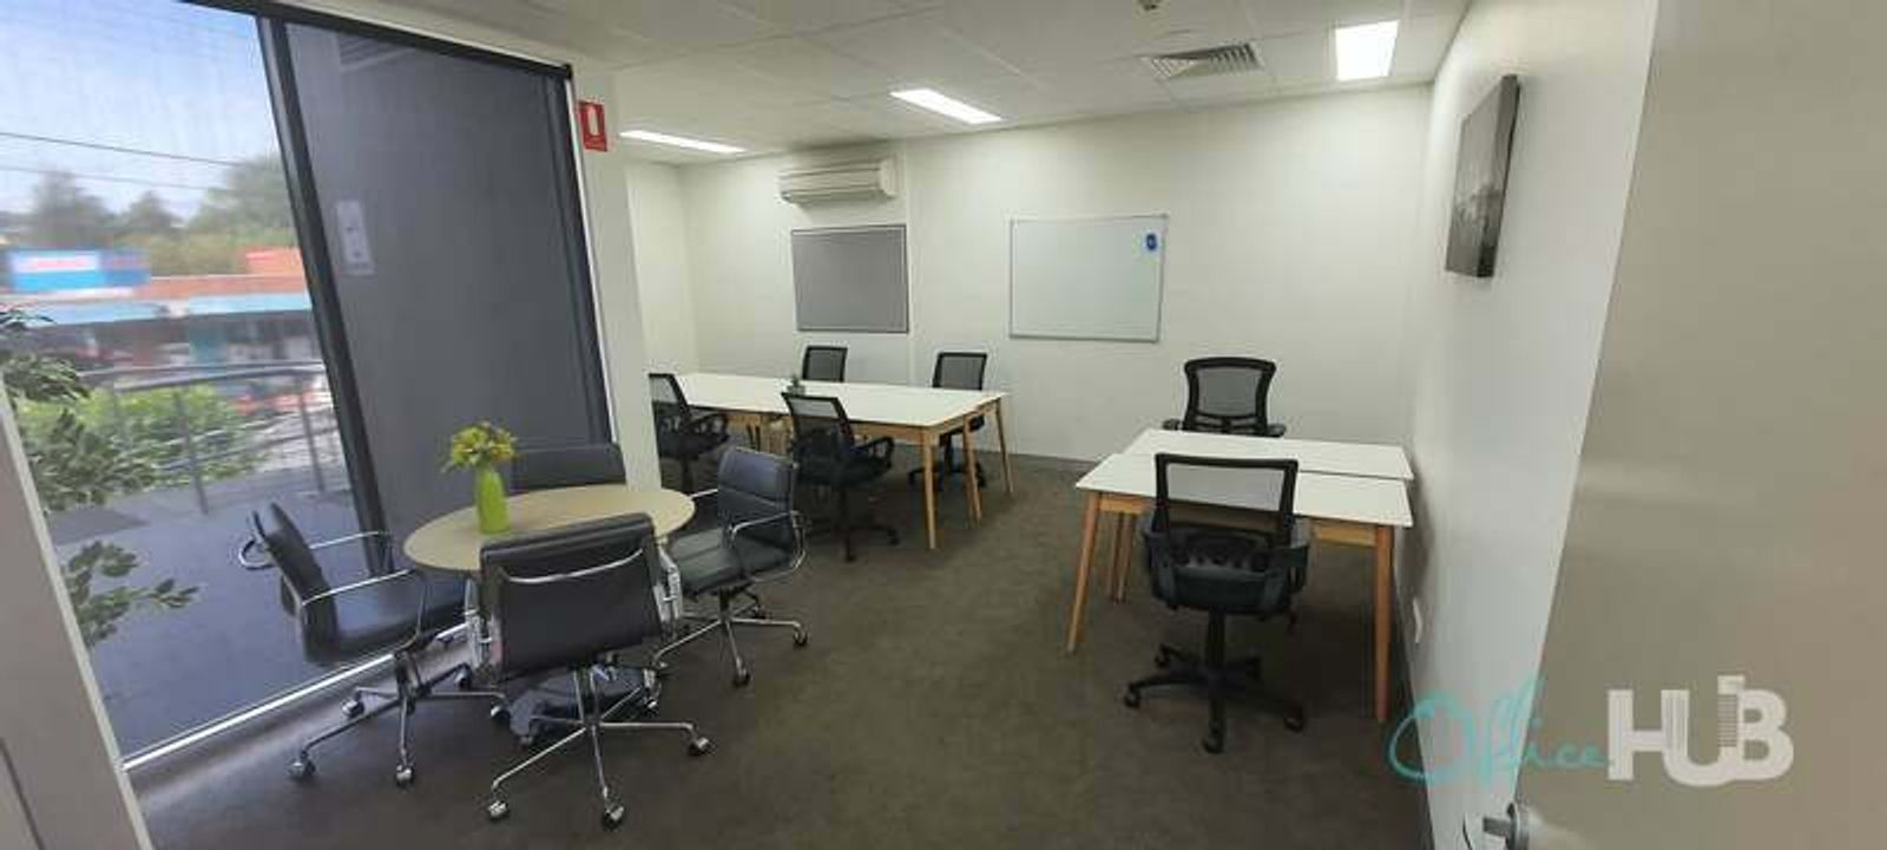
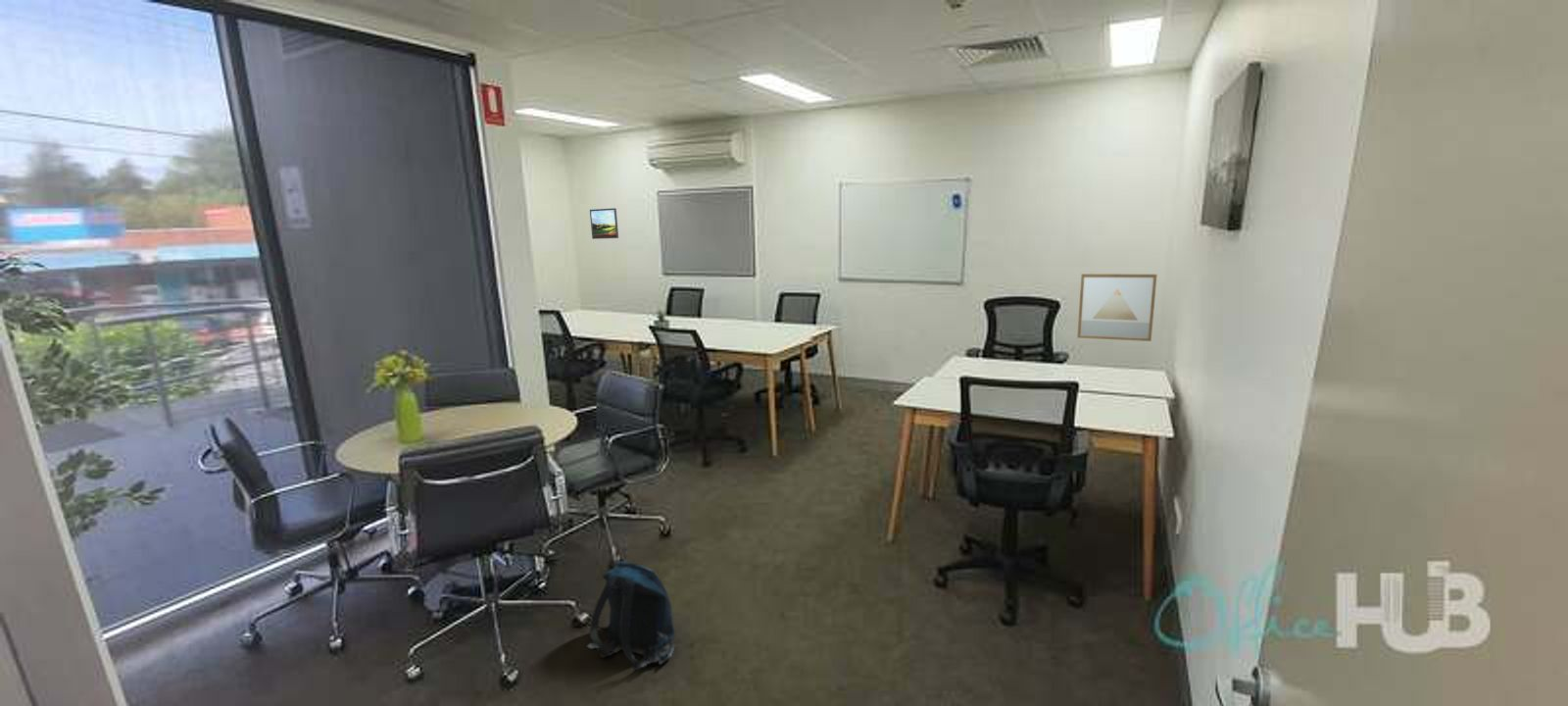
+ wall art (1115, 307)
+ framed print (604, 224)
+ backpack (630, 610)
